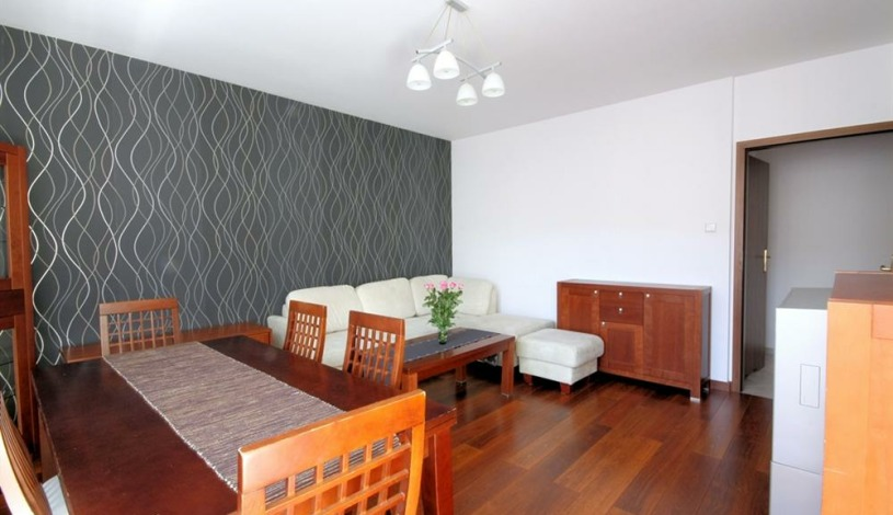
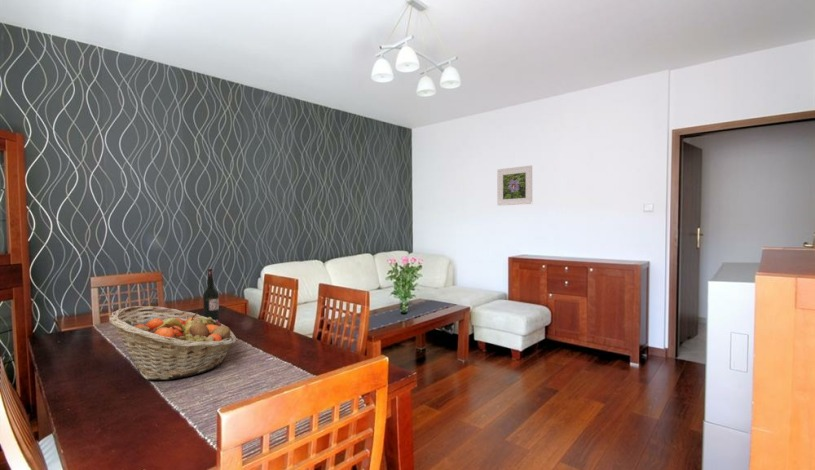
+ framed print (514, 186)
+ wine bottle (211, 300)
+ fruit basket (177, 335)
